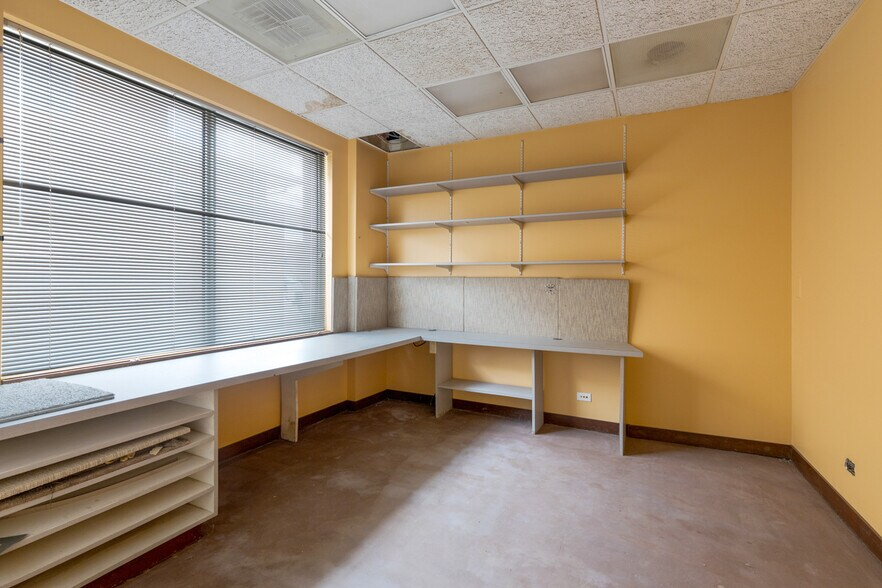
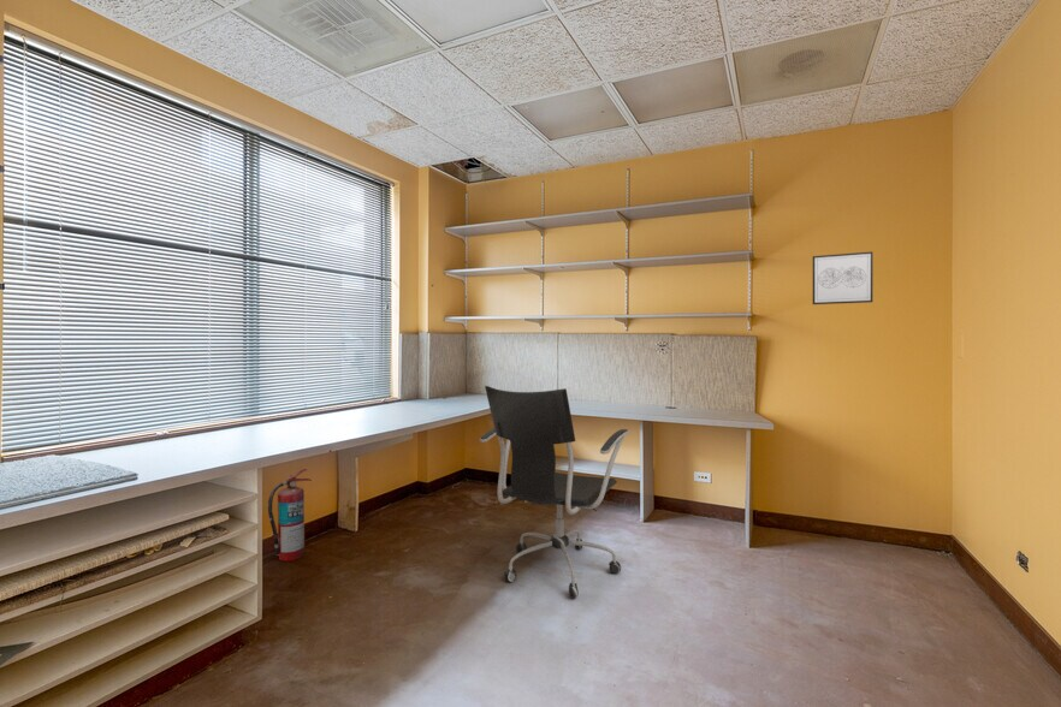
+ office chair (553, 479)
+ wall art (841, 278)
+ fire extinguisher (290, 513)
